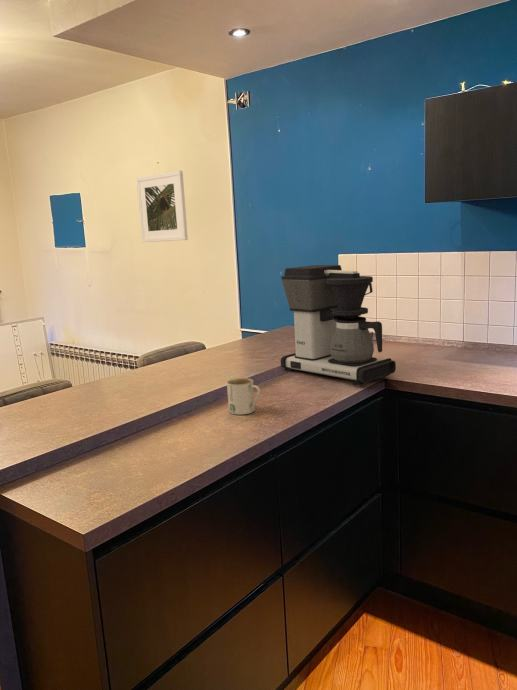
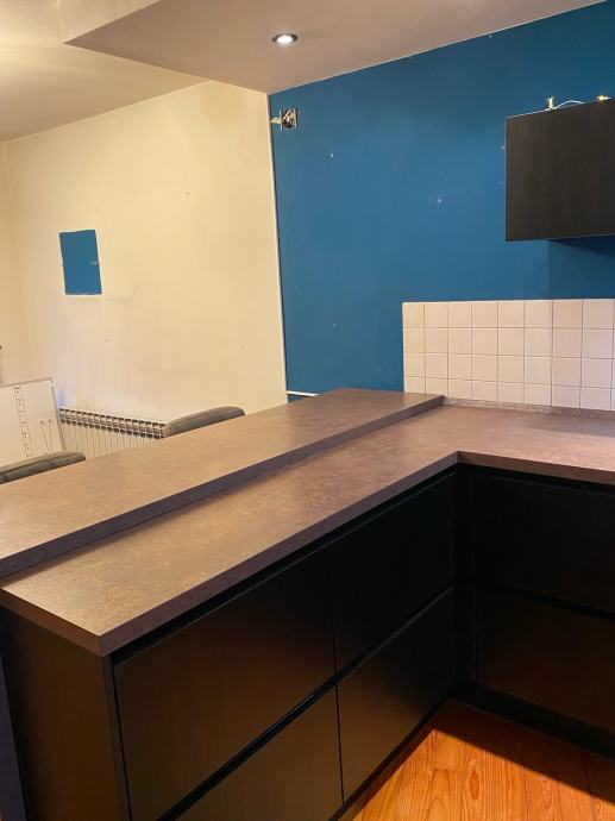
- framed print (161, 208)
- coffee maker (335, 321)
- mug (245, 396)
